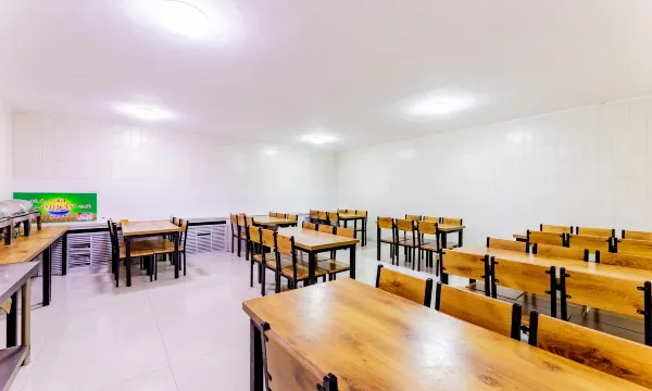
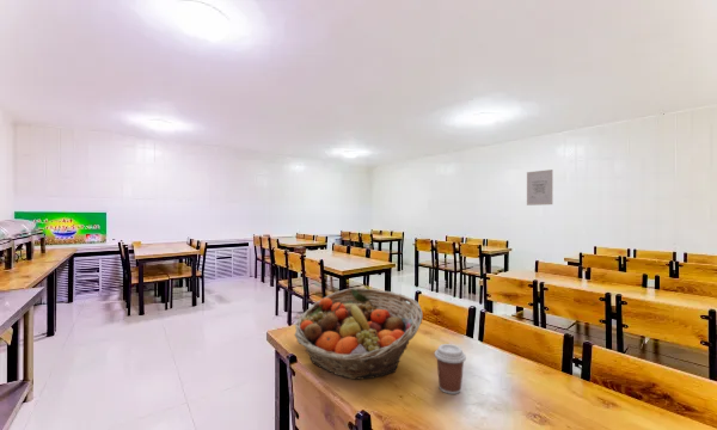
+ coffee cup (449, 368)
+ wall art (539, 188)
+ fruit basket (356, 327)
